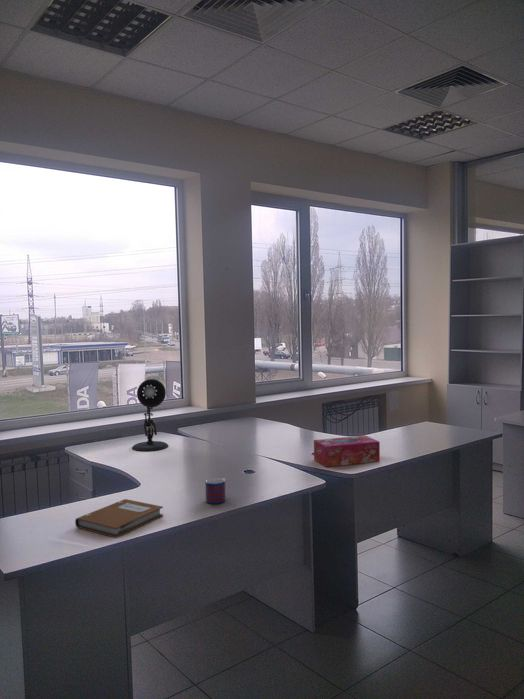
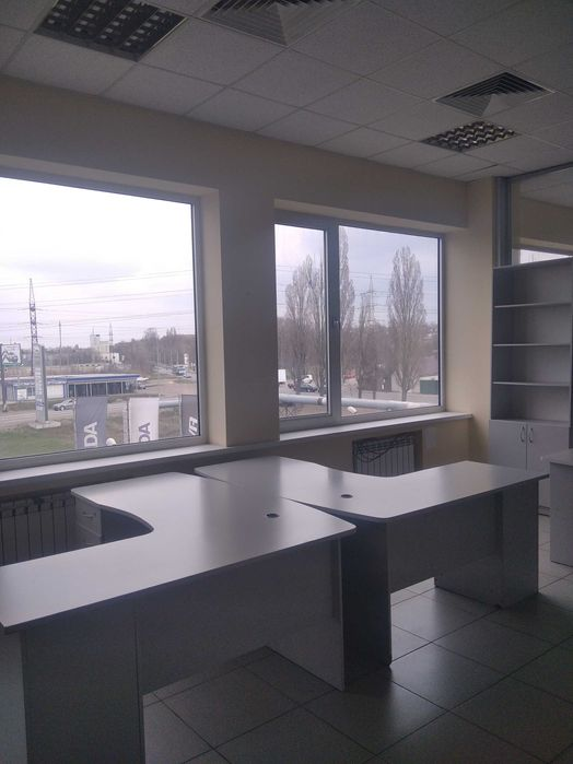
- tissue box (346, 450)
- desk lamp (149, 412)
- notebook (121, 516)
- mug (218, 489)
